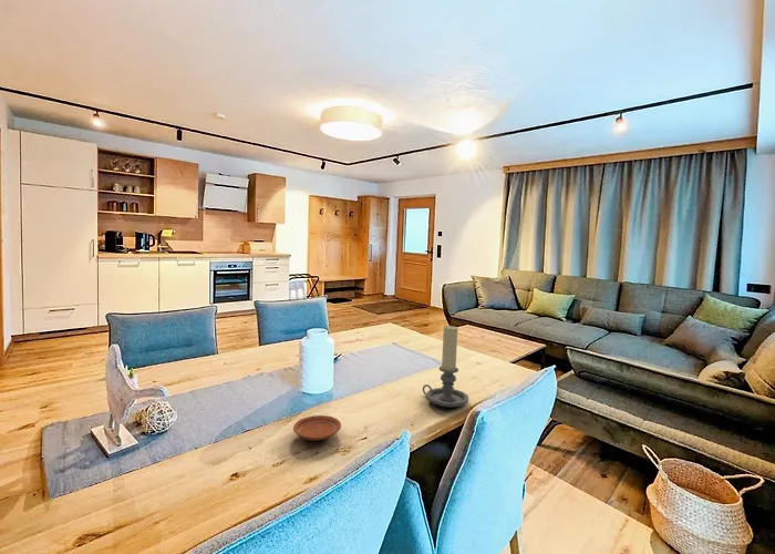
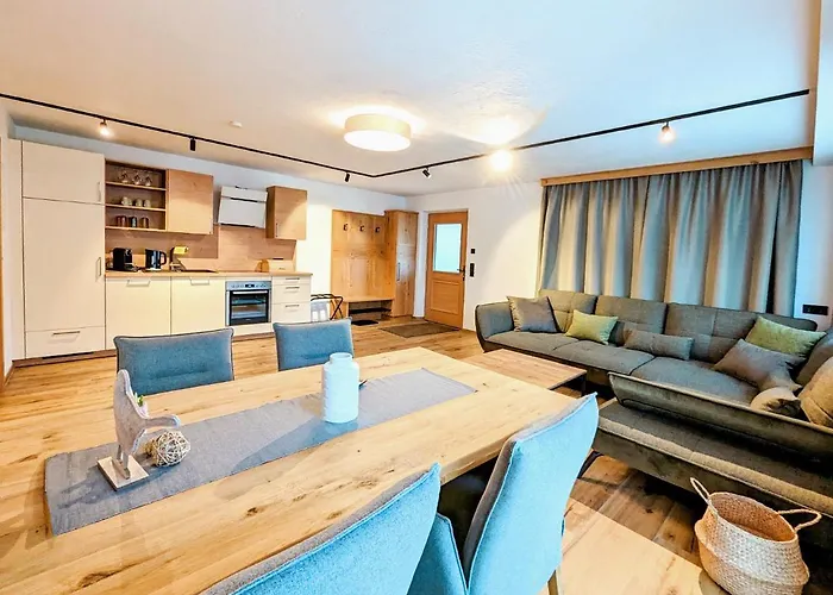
- plate (317, 430)
- candle holder (445, 362)
